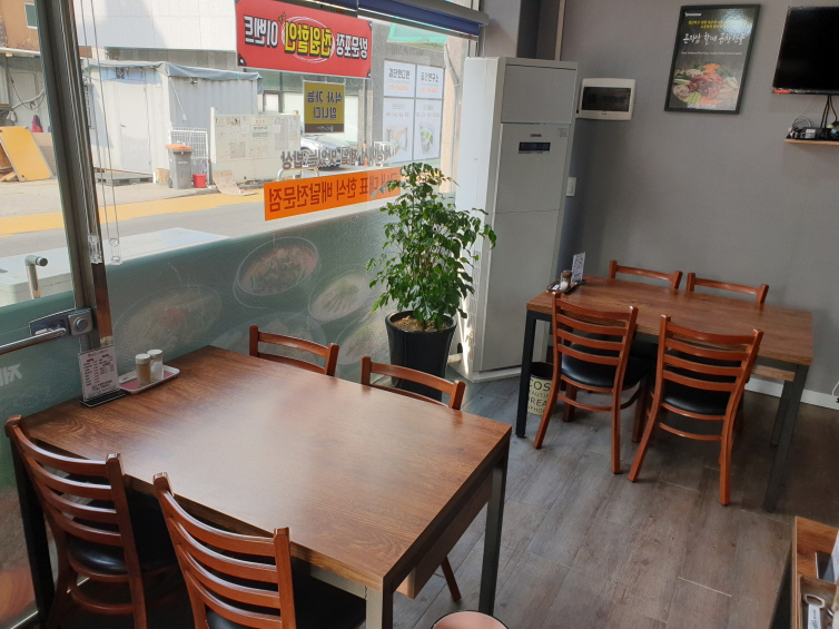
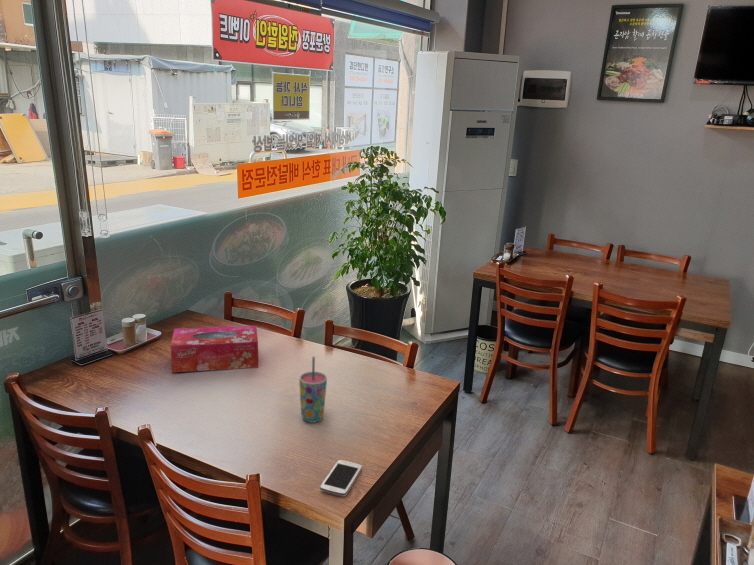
+ tissue box (216, 348)
+ cup (313, 387)
+ smartphone (341, 477)
